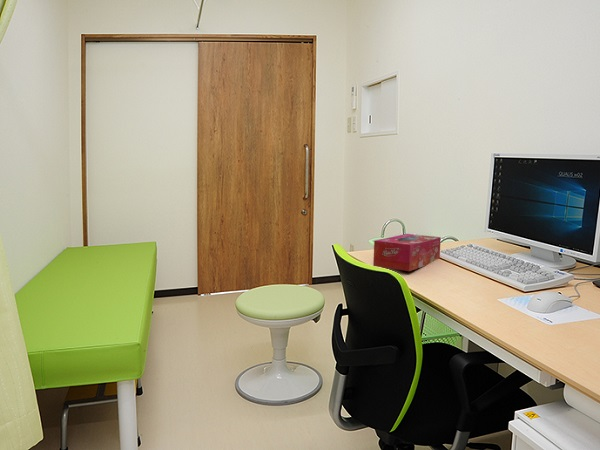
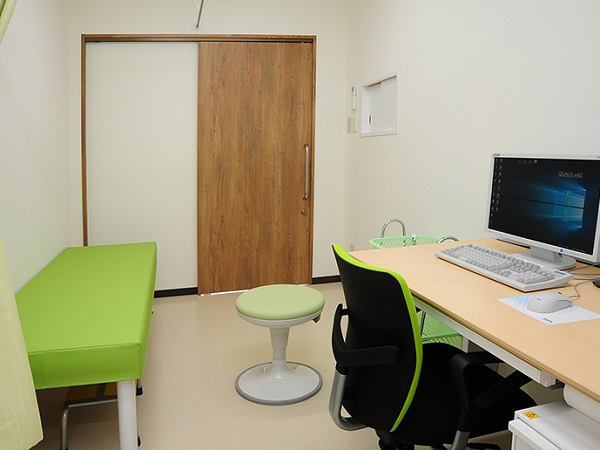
- tissue box (408, 251)
